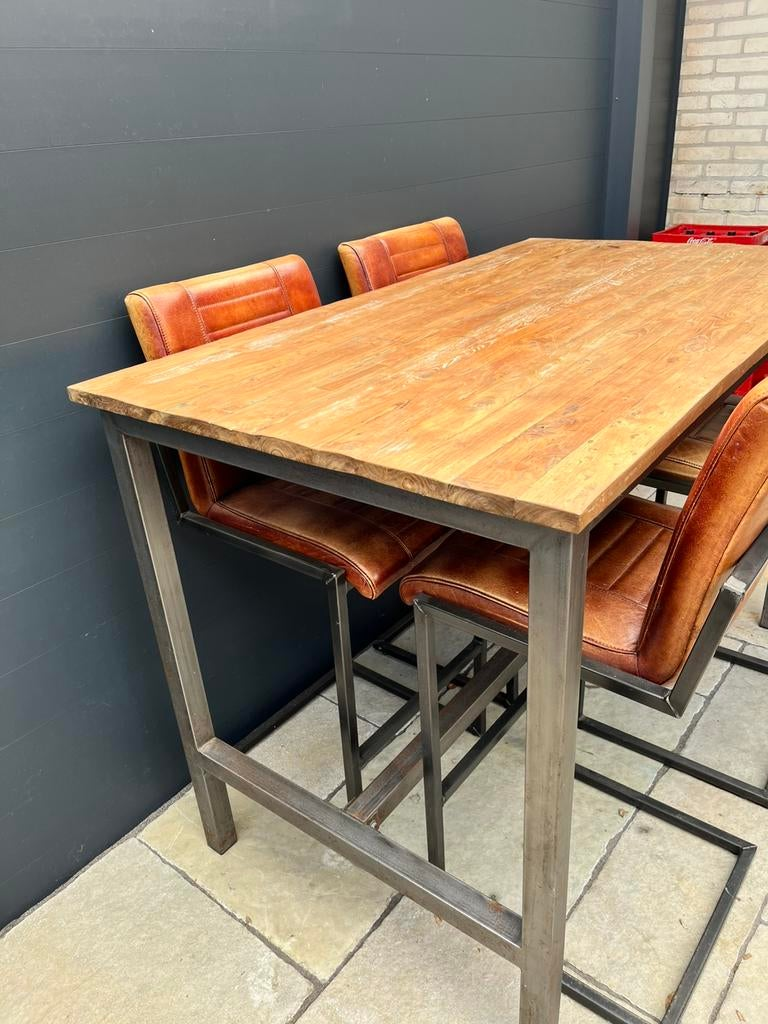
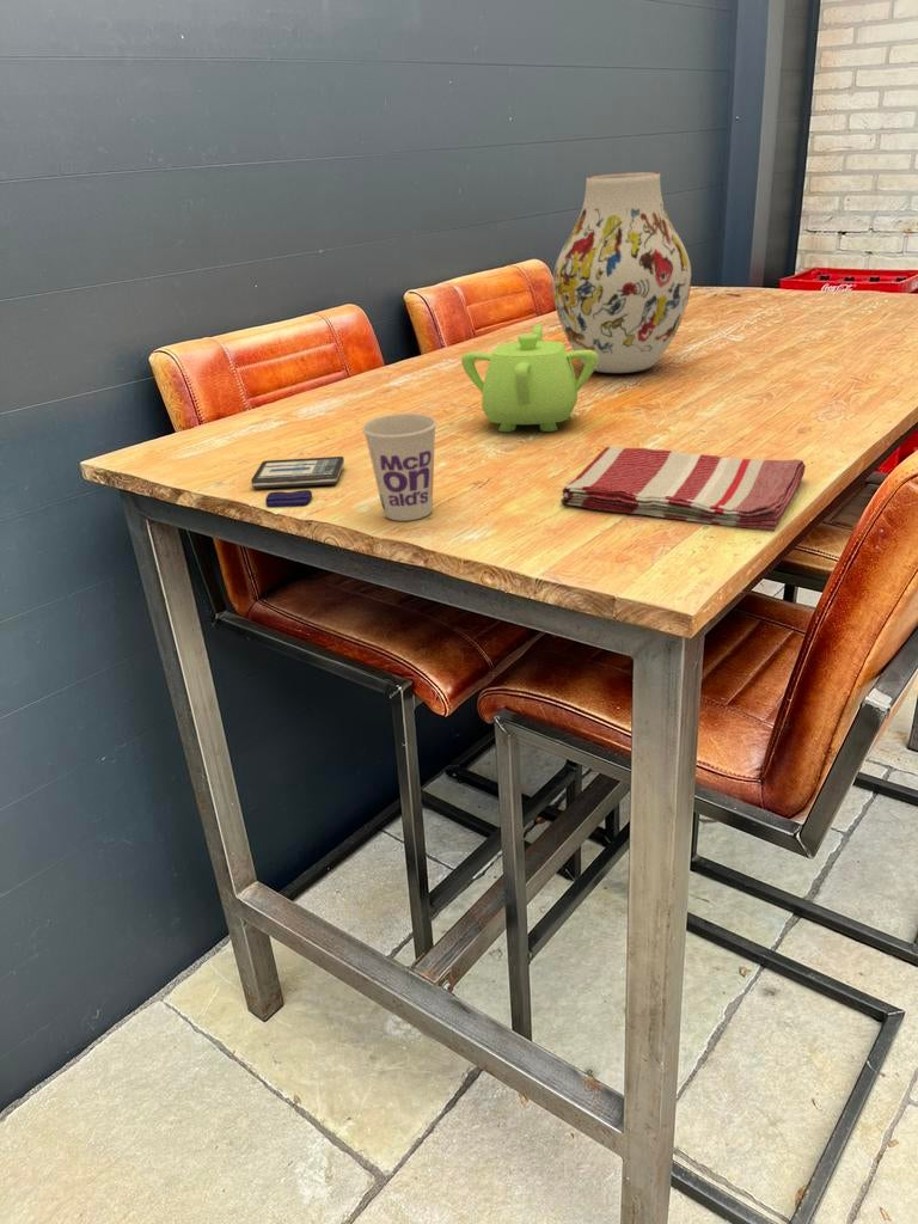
+ teapot (530, 378)
+ dish towel (684, 479)
+ cup (403, 469)
+ tablet (296, 477)
+ vase (620, 275)
